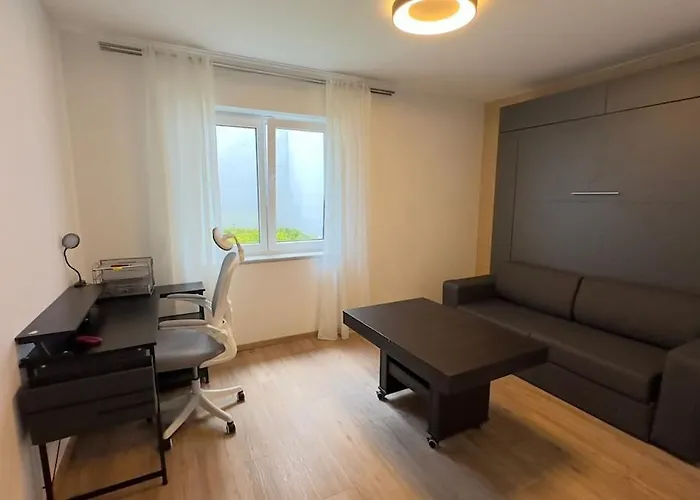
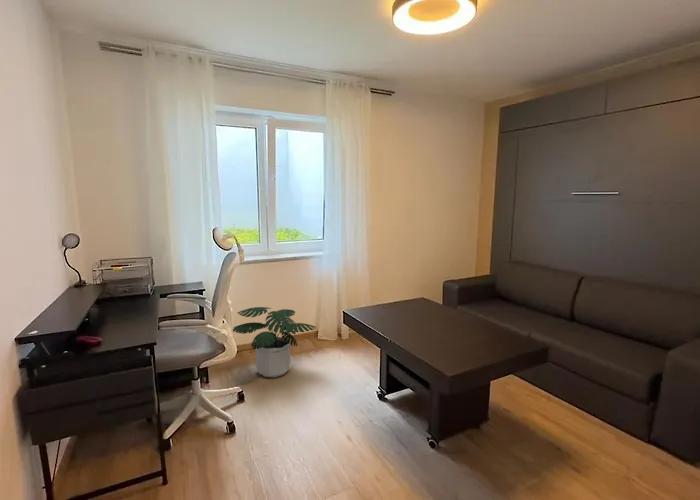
+ potted plant (275, 341)
